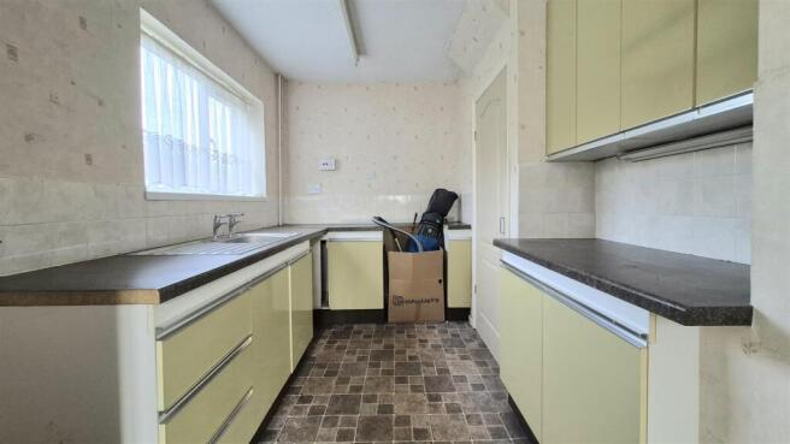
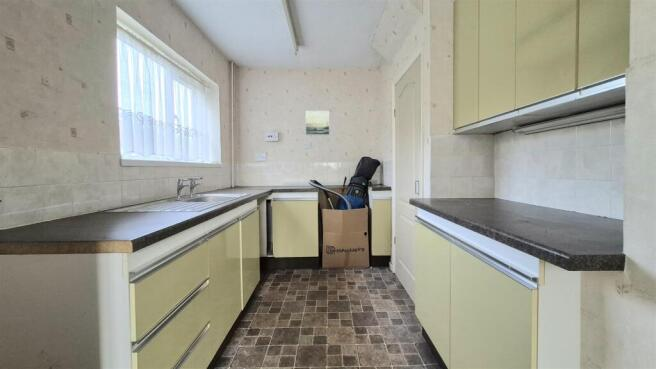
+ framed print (317, 122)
